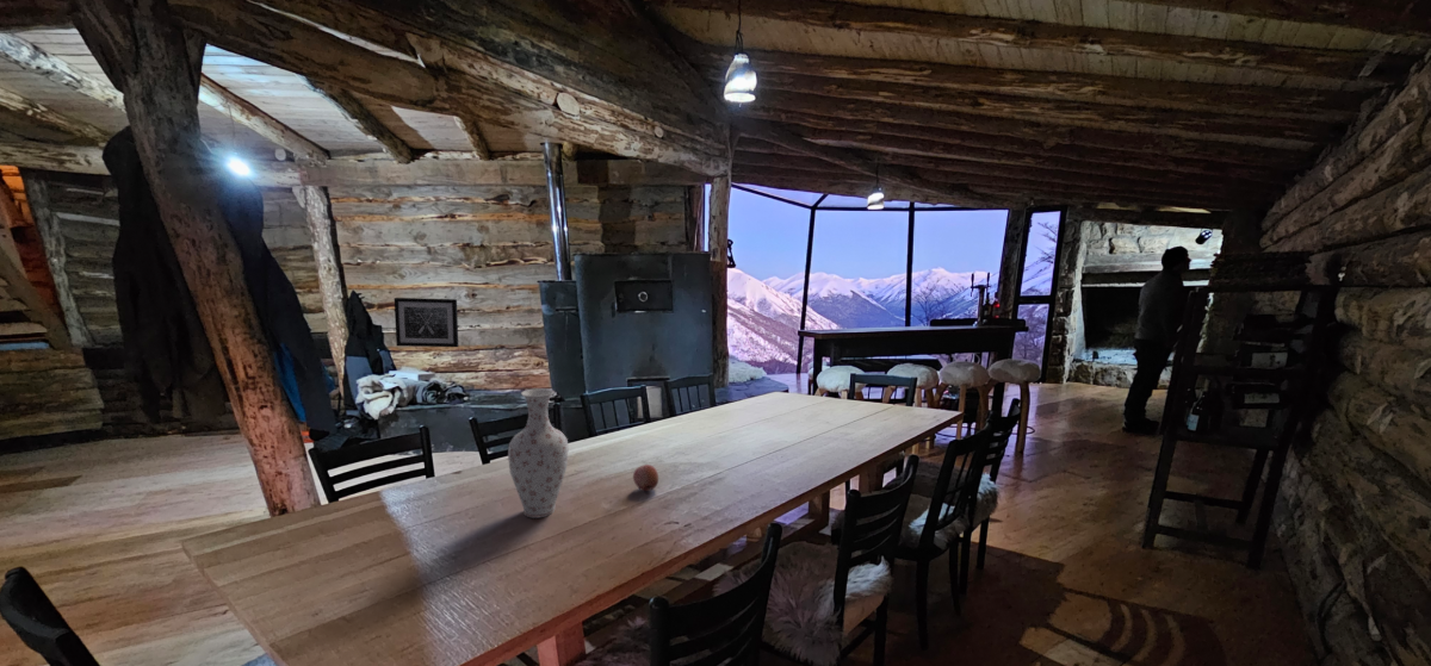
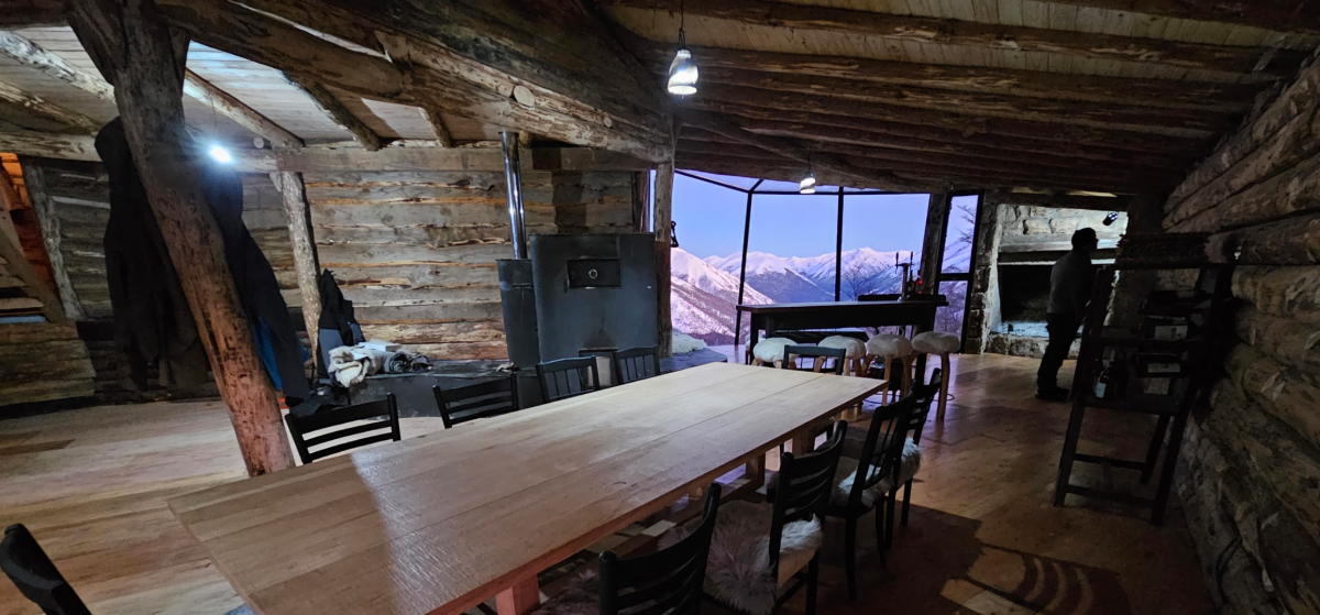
- wall art (426, 322)
- fruit (645, 478)
- vase (538, 452)
